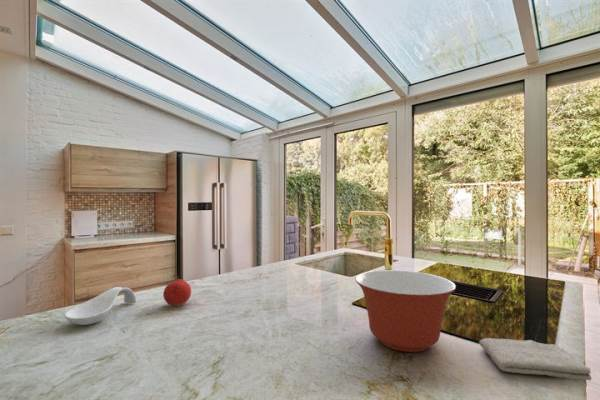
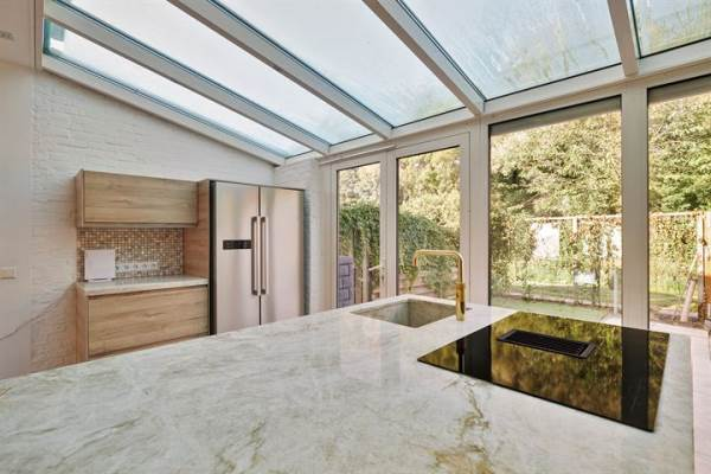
- spoon rest (104, 303)
- washcloth (531, 356)
- mixing bowl (403, 310)
- fruit (177, 290)
